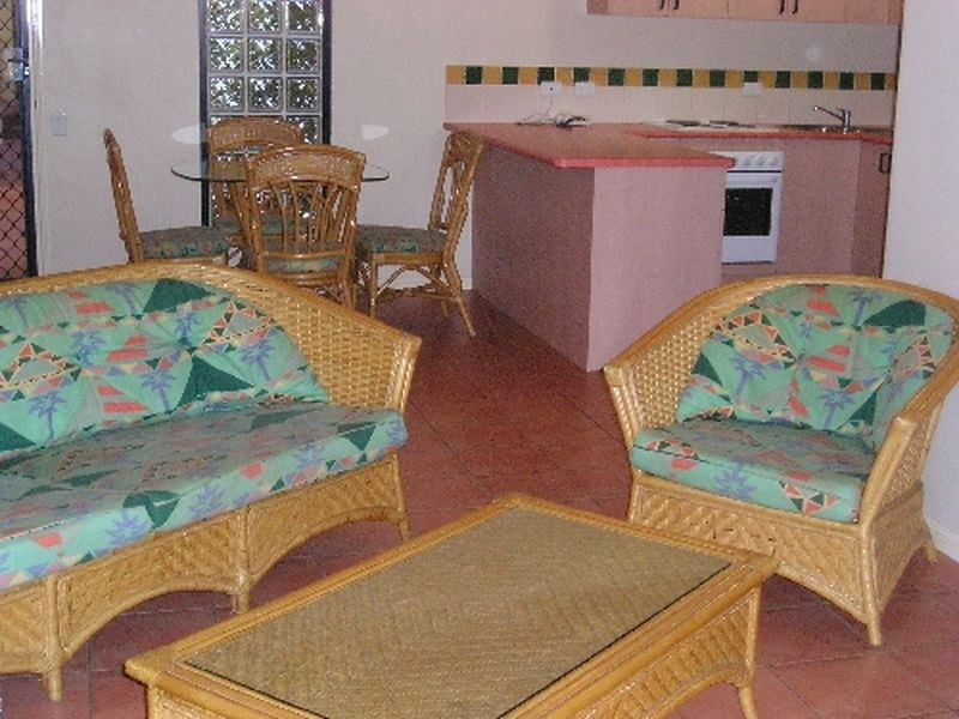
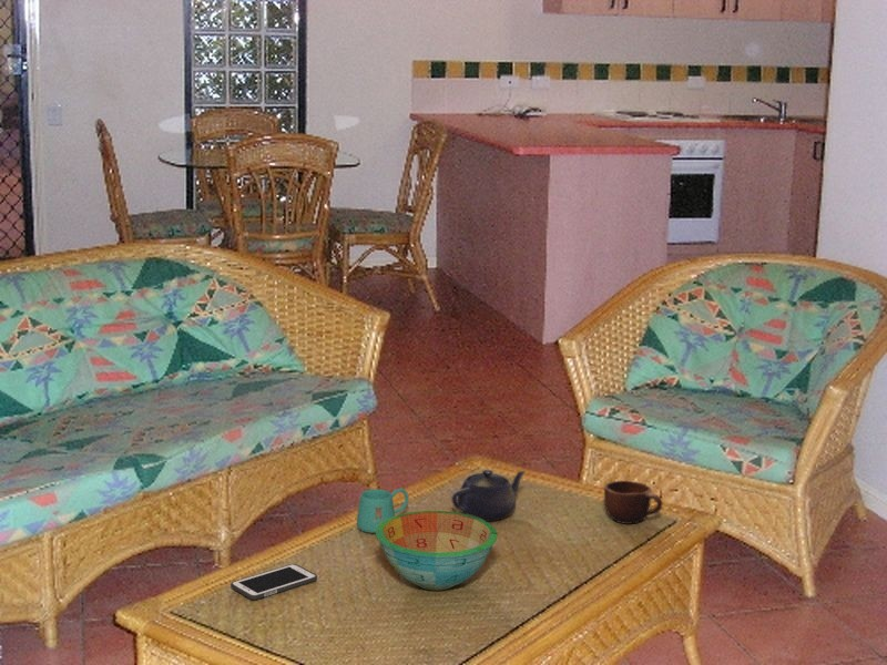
+ bowl (436, 556)
+ teapot (489, 492)
+ mug (384, 508)
+ mug (632, 502)
+ cell phone (274, 581)
